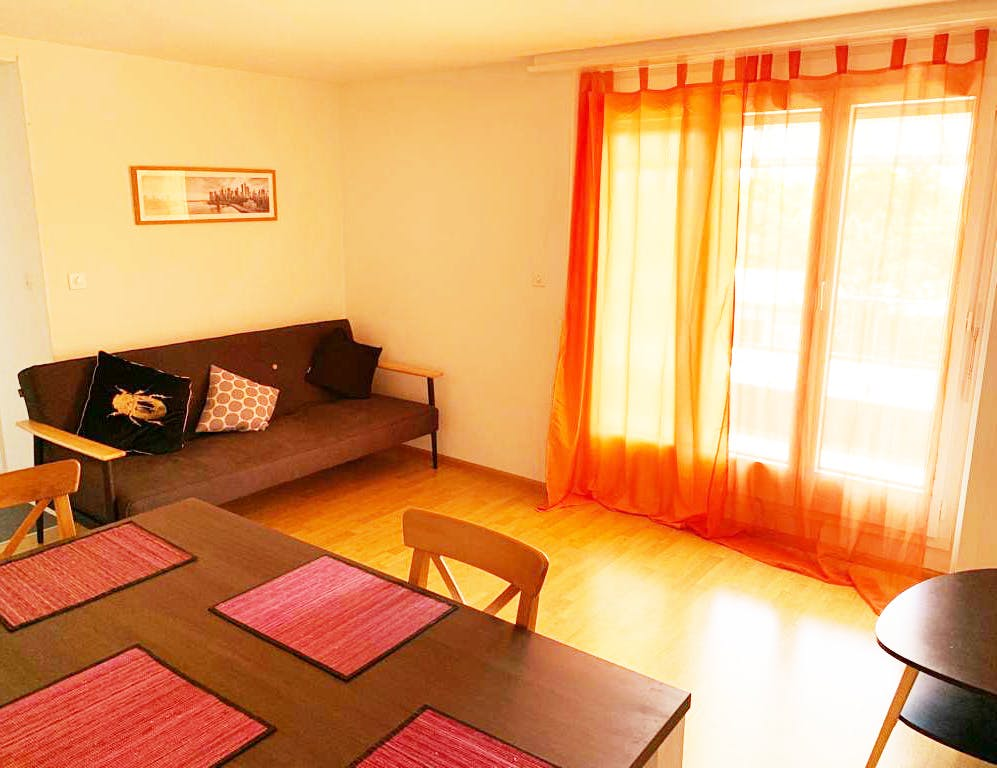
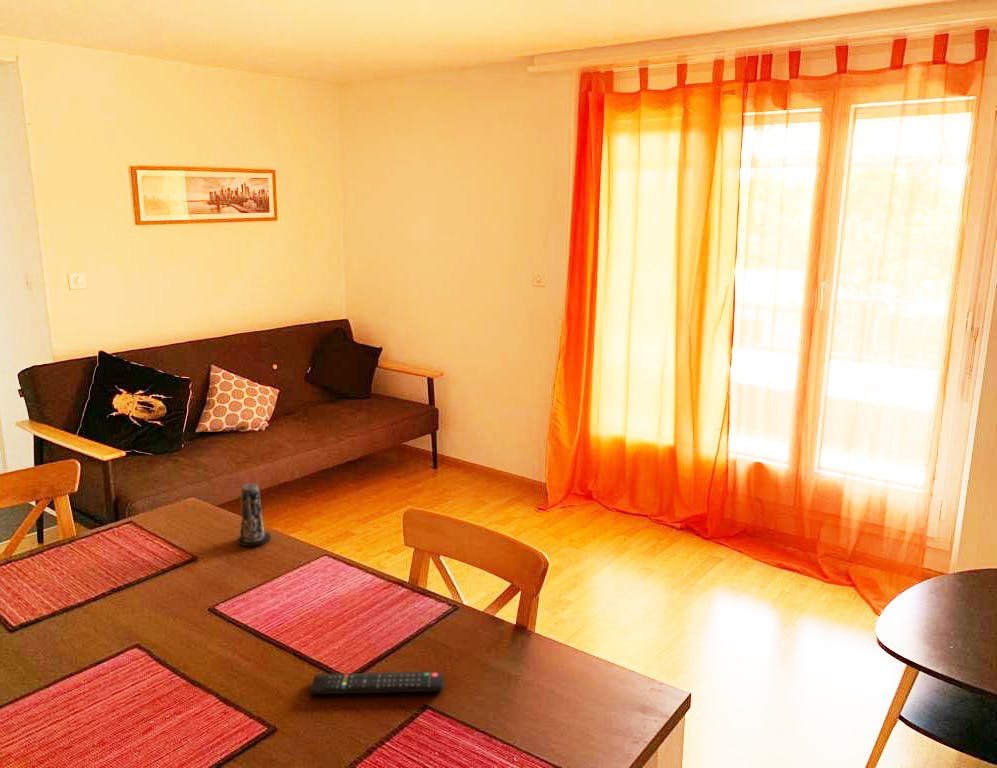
+ remote control (378, 684)
+ candle (252, 513)
